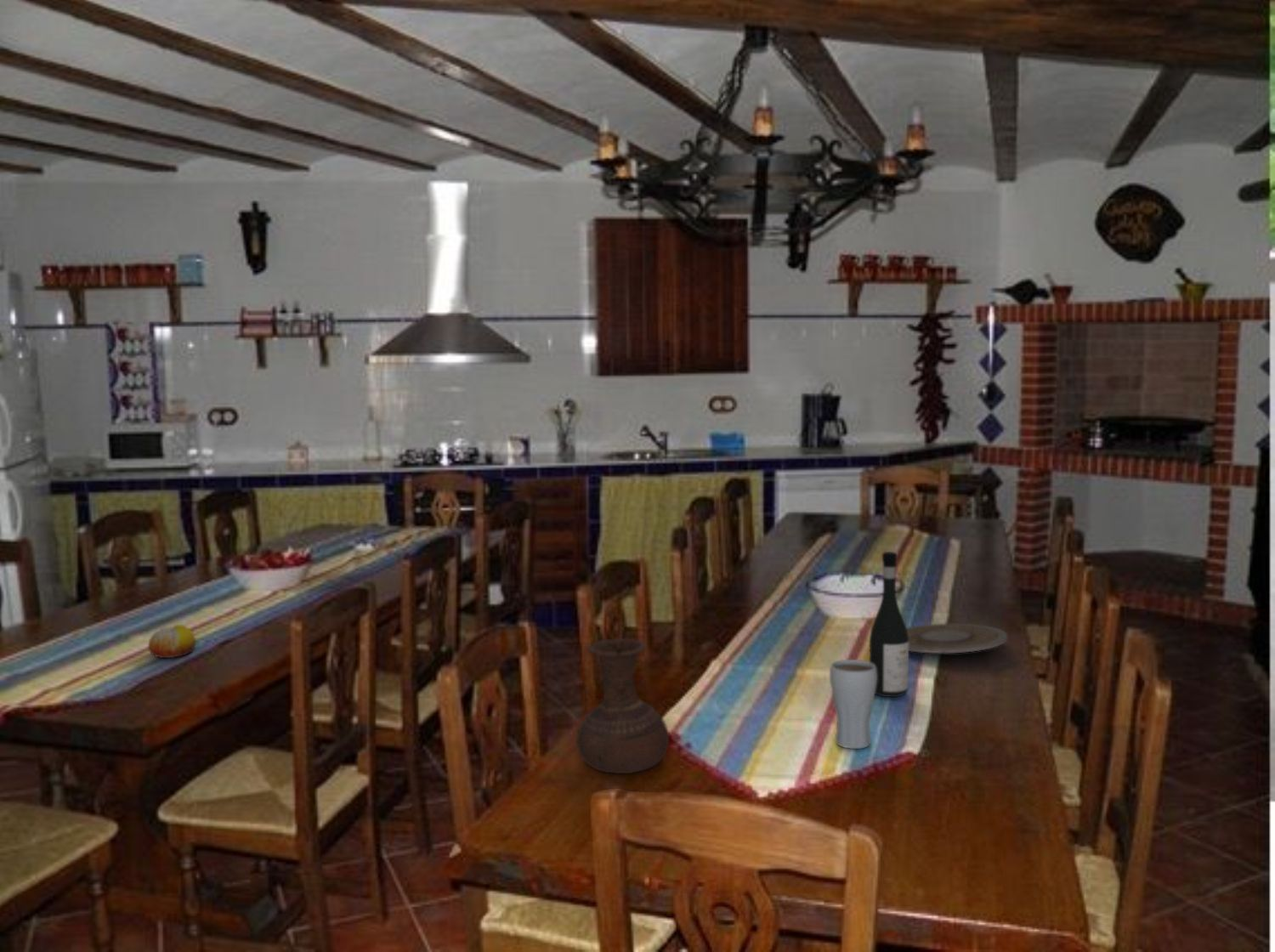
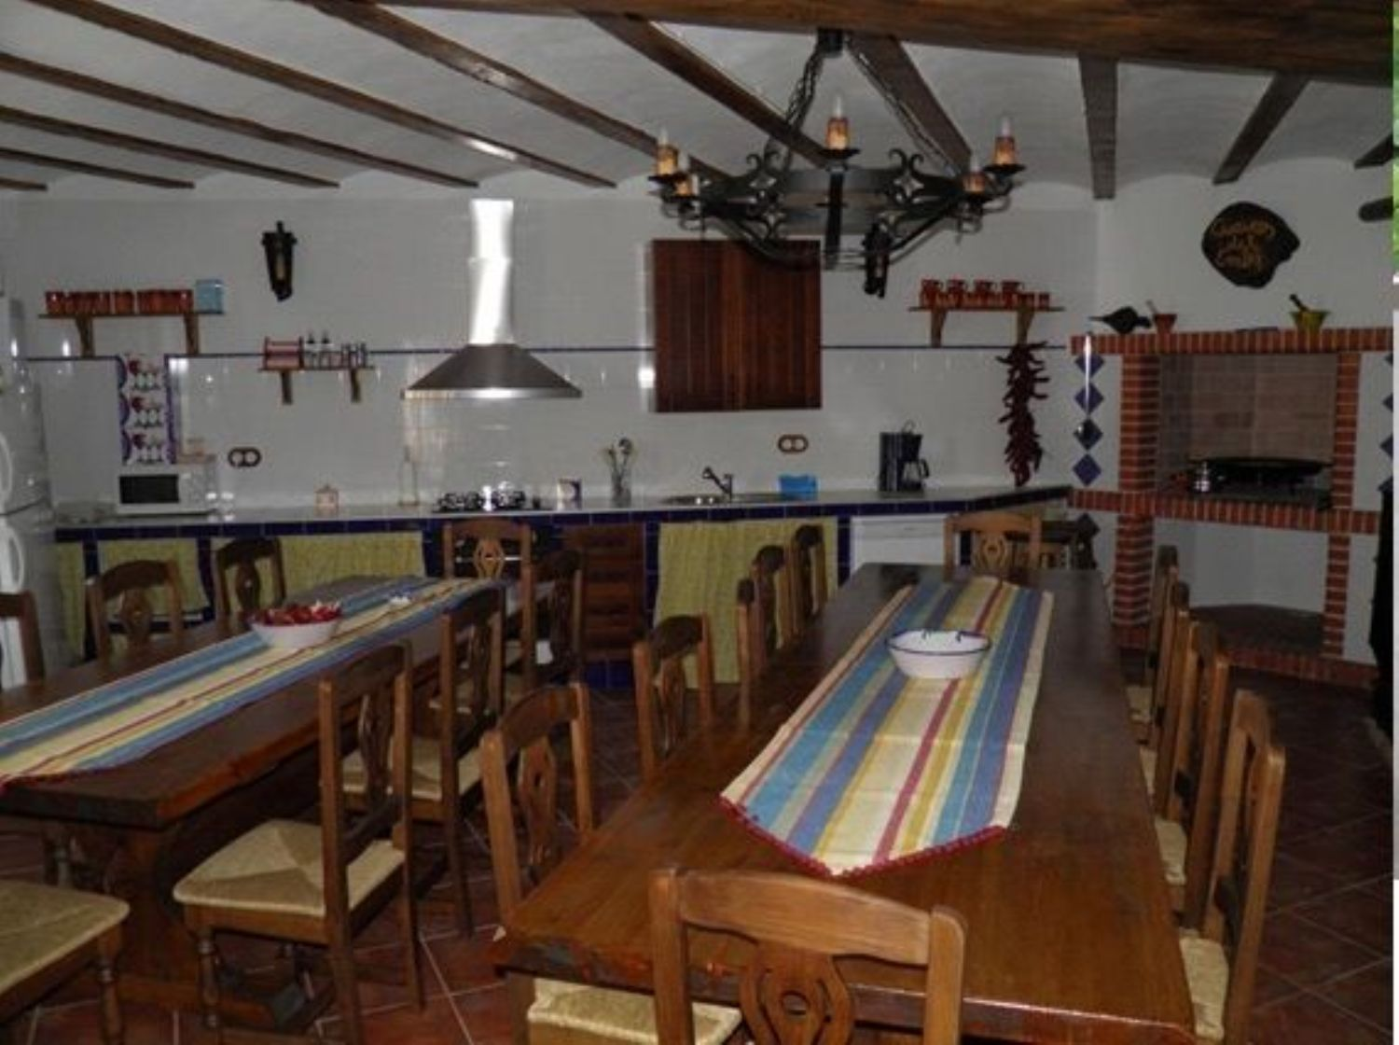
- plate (945, 637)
- drinking glass (853, 705)
- wine bottle (889, 623)
- fruit (171, 640)
- ceramic pitcher (620, 701)
